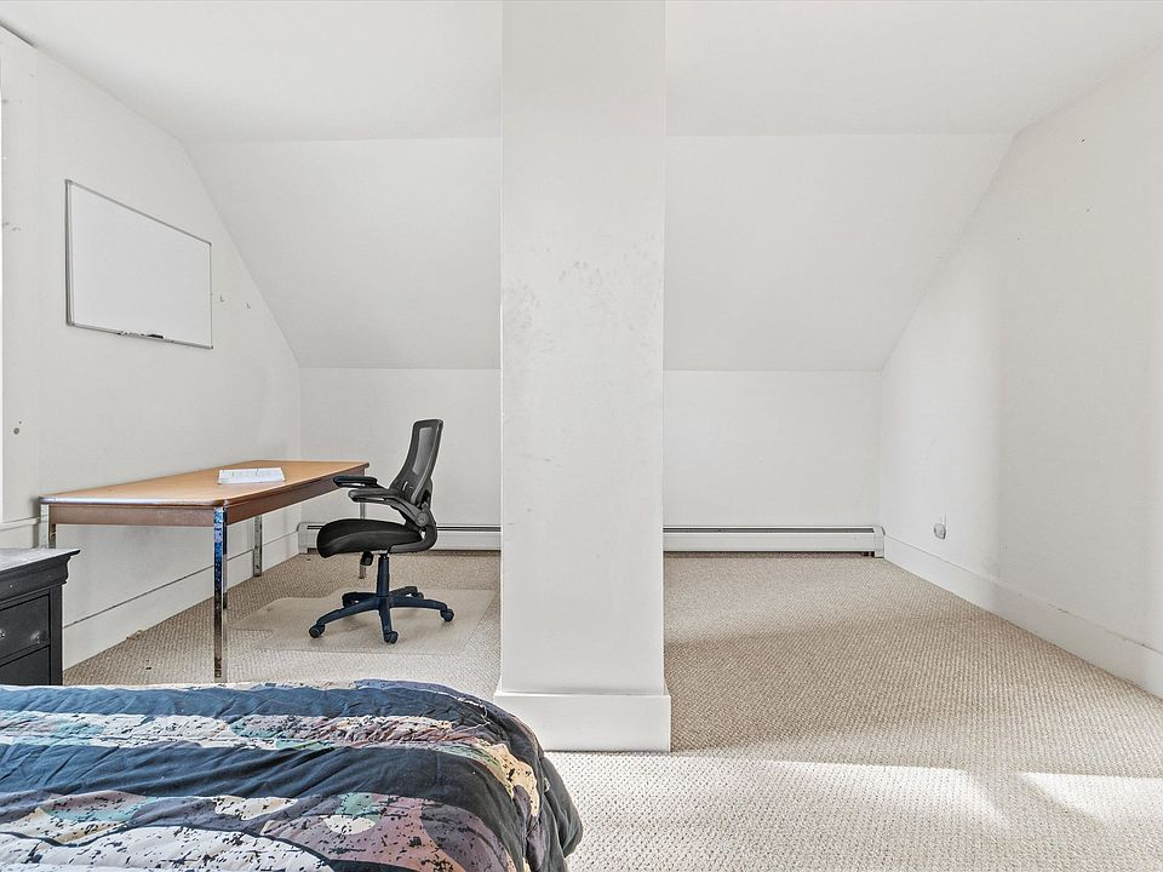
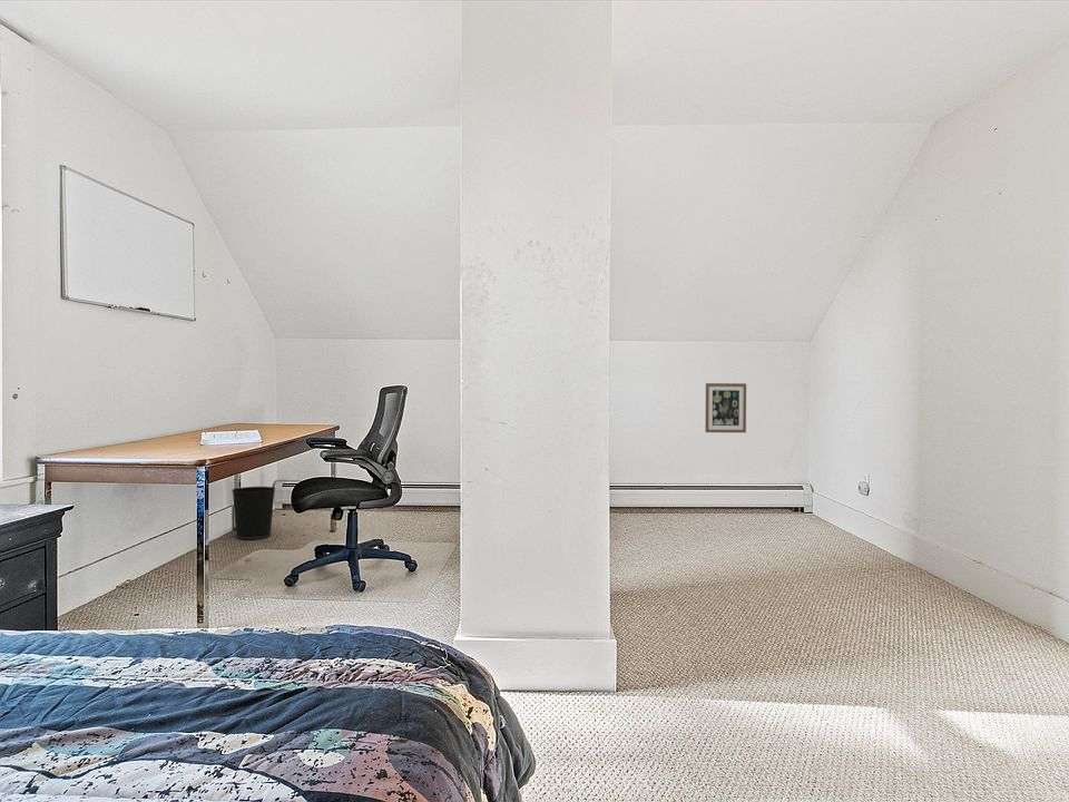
+ wall art (725, 408)
+ wastebasket (253, 512)
